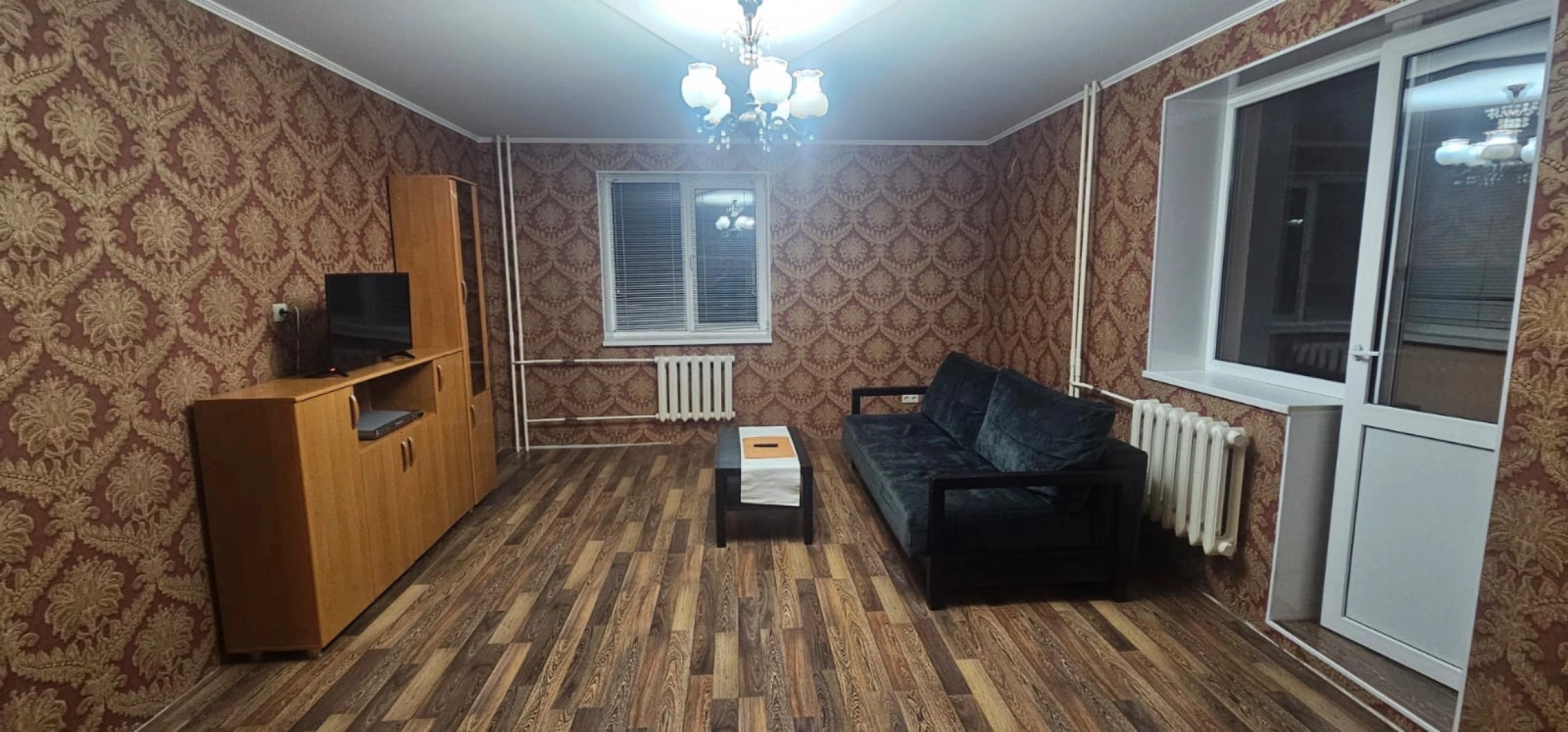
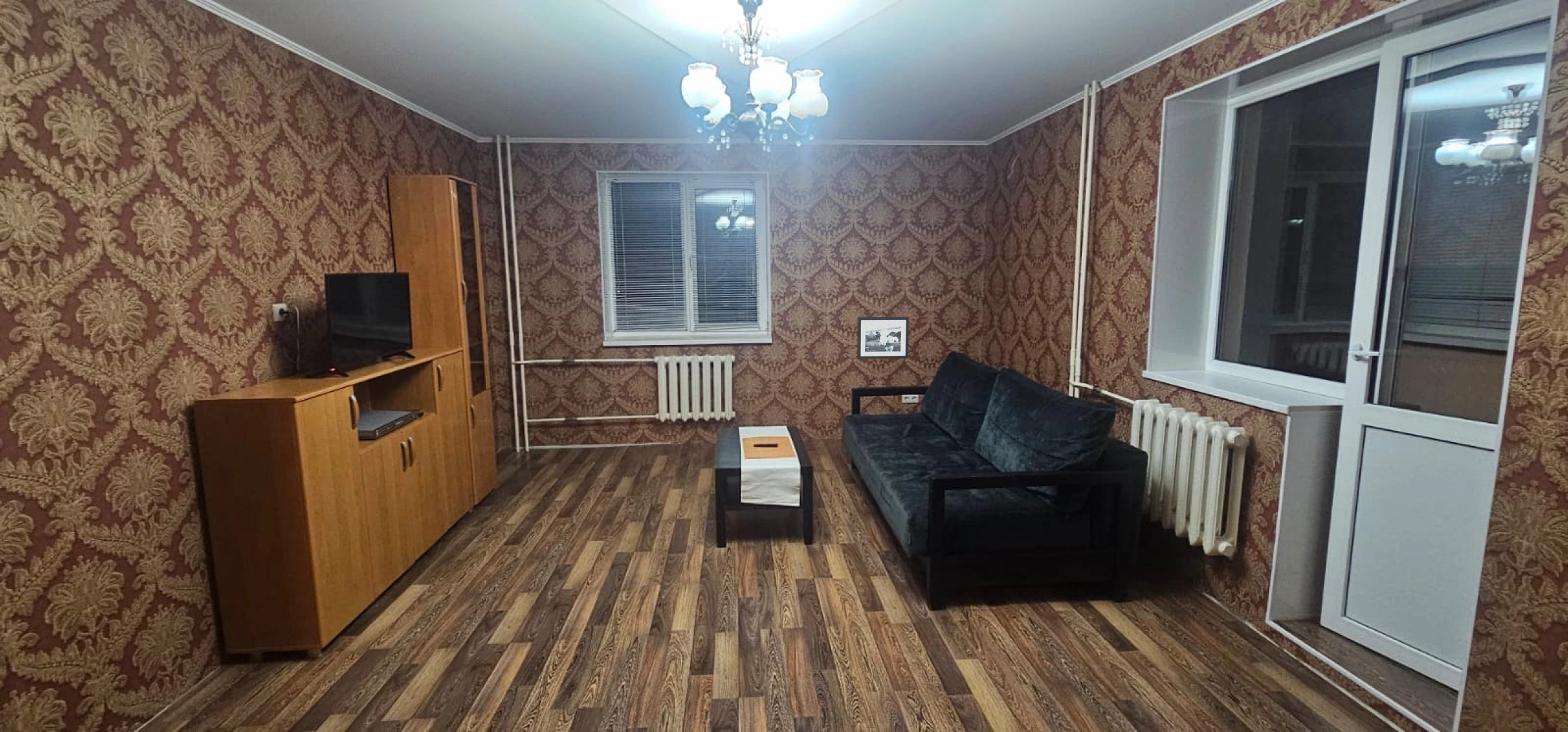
+ picture frame (883, 338)
